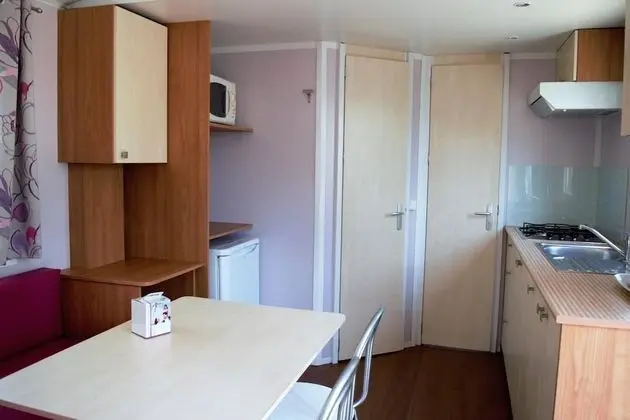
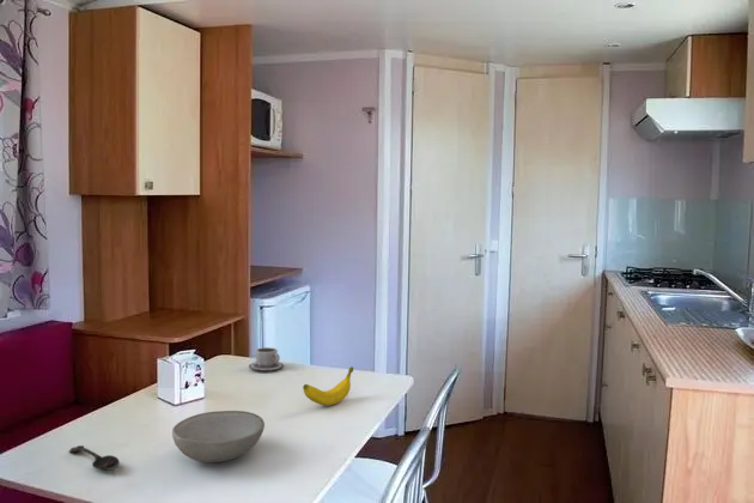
+ cup (266, 358)
+ bowl (218, 441)
+ banana (330, 389)
+ spoon (93, 455)
